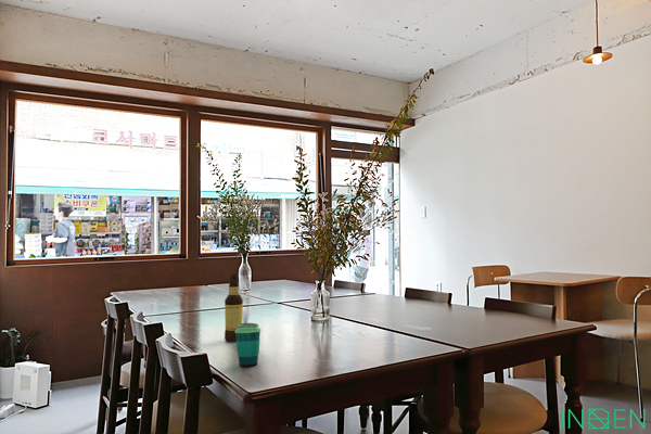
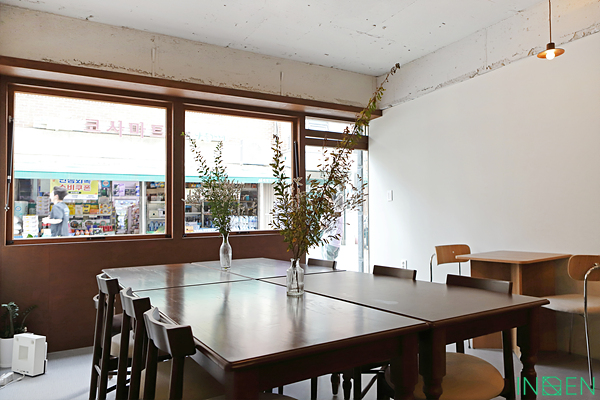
- bottle (233, 307)
- cup (247, 344)
